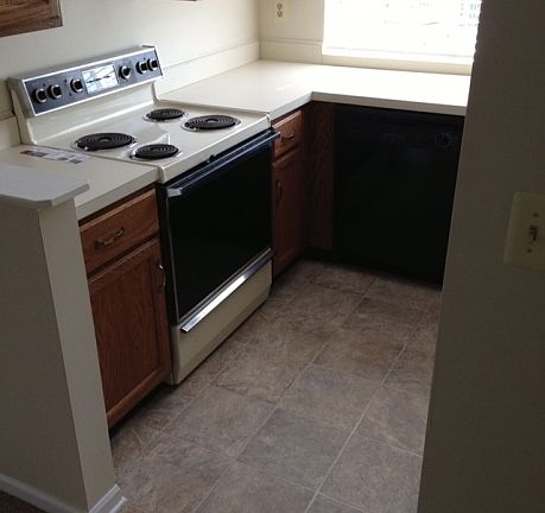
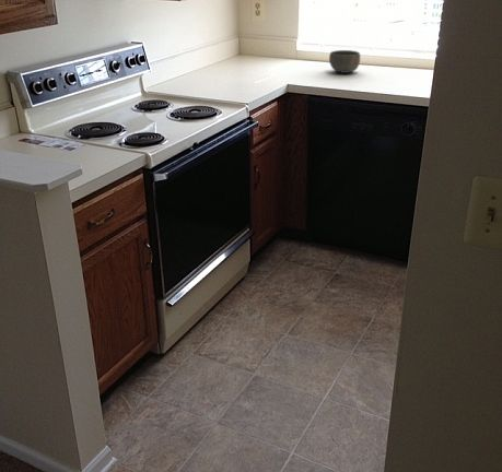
+ bowl (345, 61)
